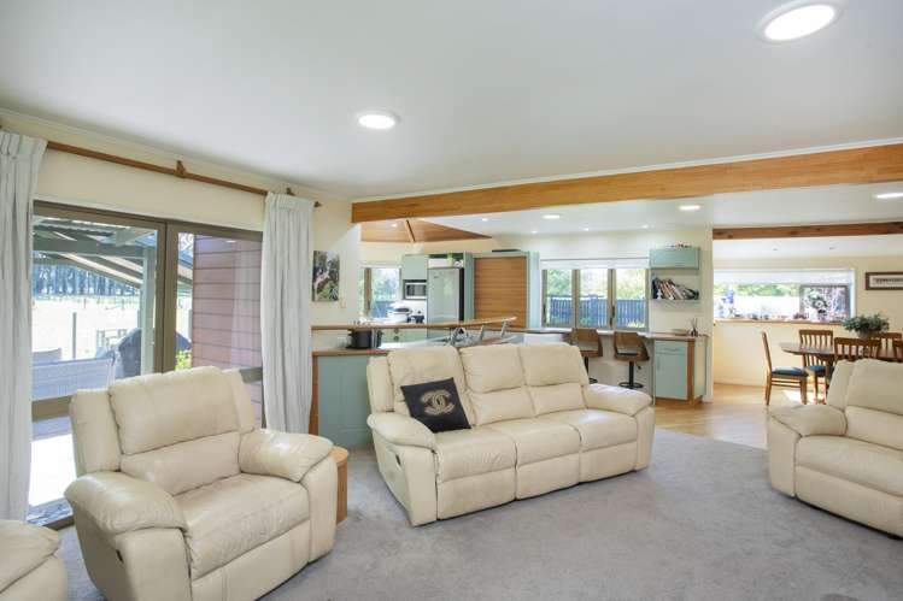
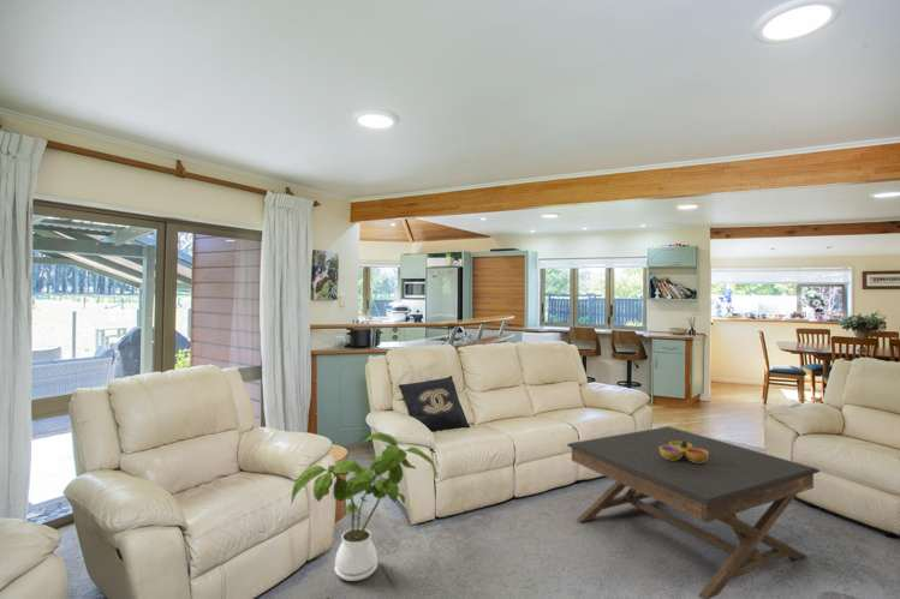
+ decorative bowl (685, 449)
+ coffee table (683, 495)
+ house plant (377, 502)
